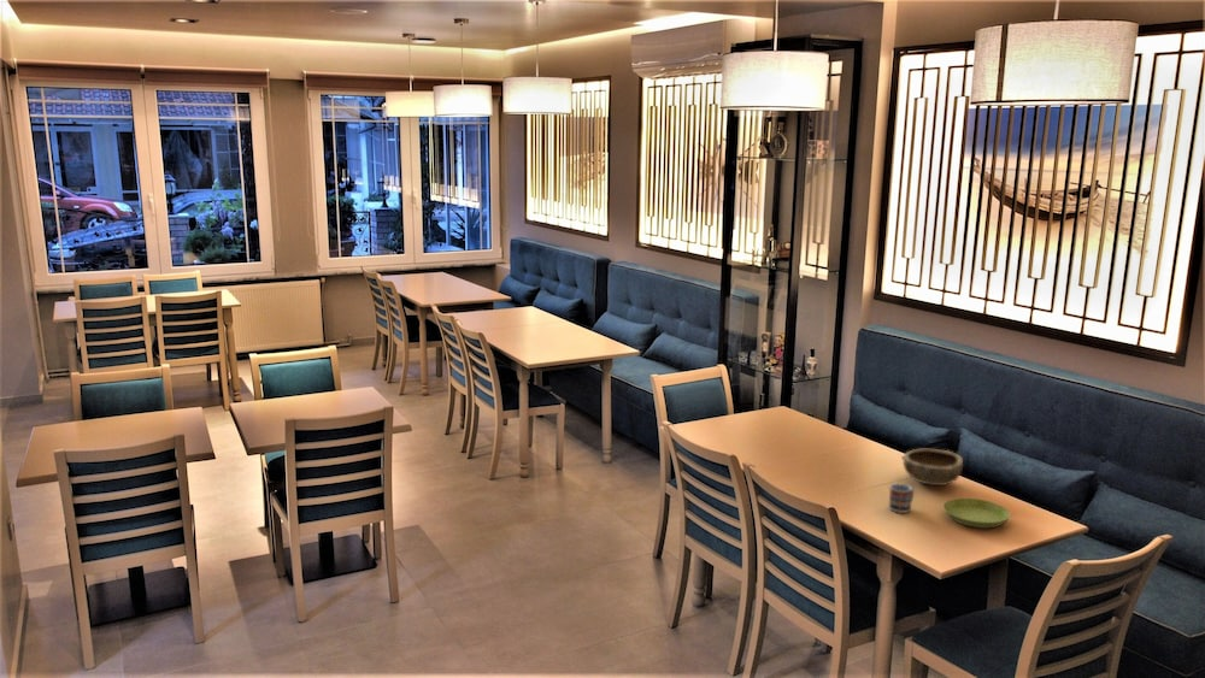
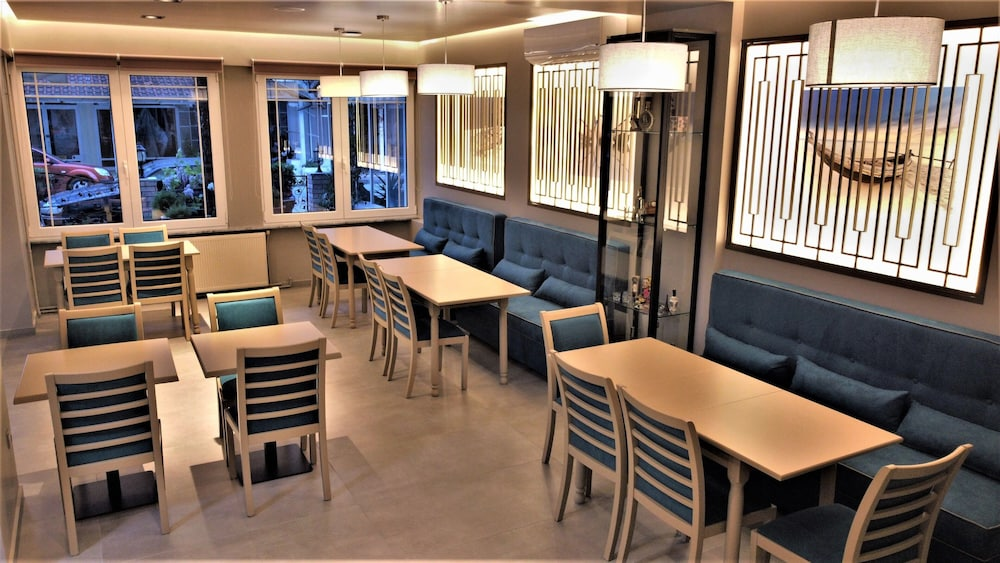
- saucer (975, 513)
- cup (903, 496)
- bowl (930, 468)
